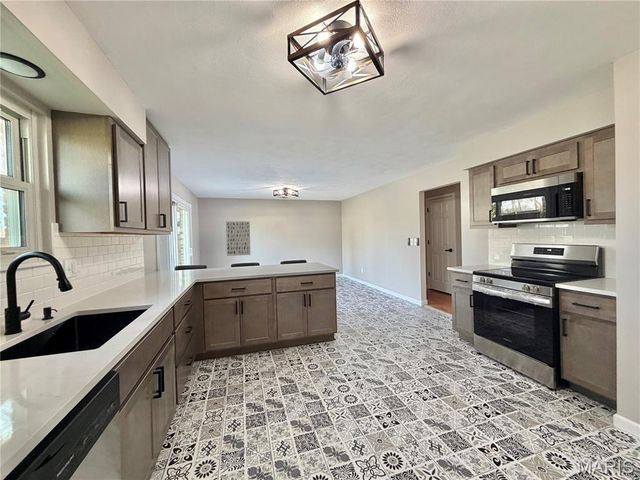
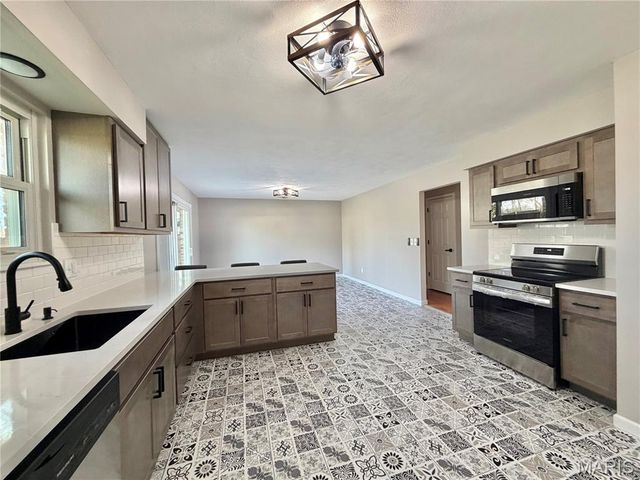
- wall art (238, 238)
